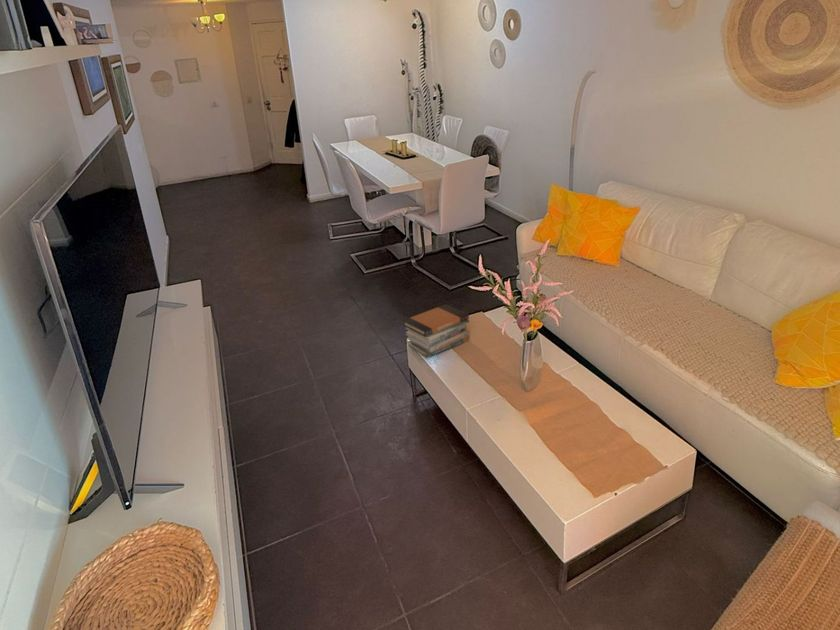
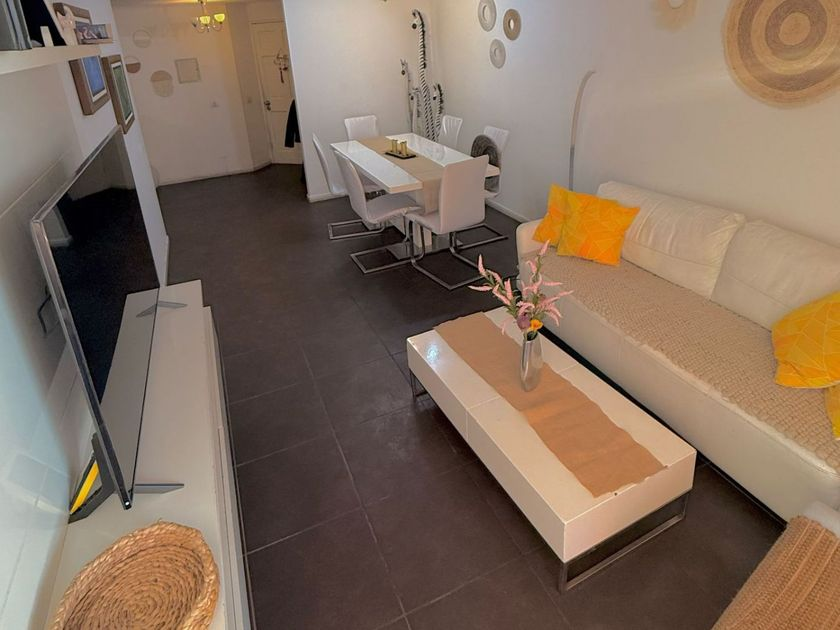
- book stack (436, 330)
